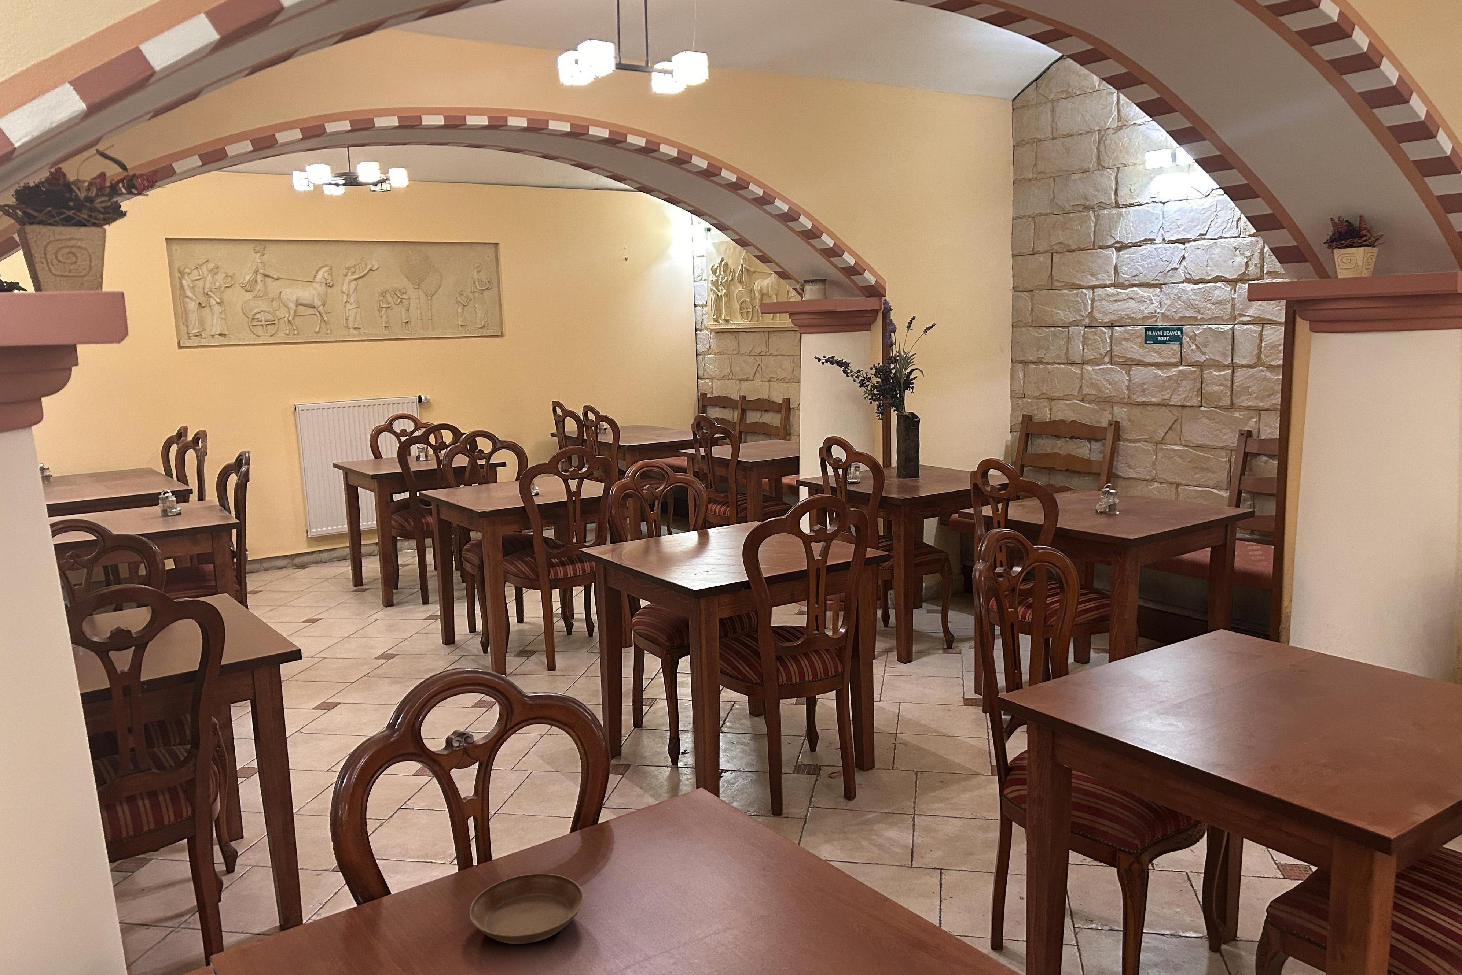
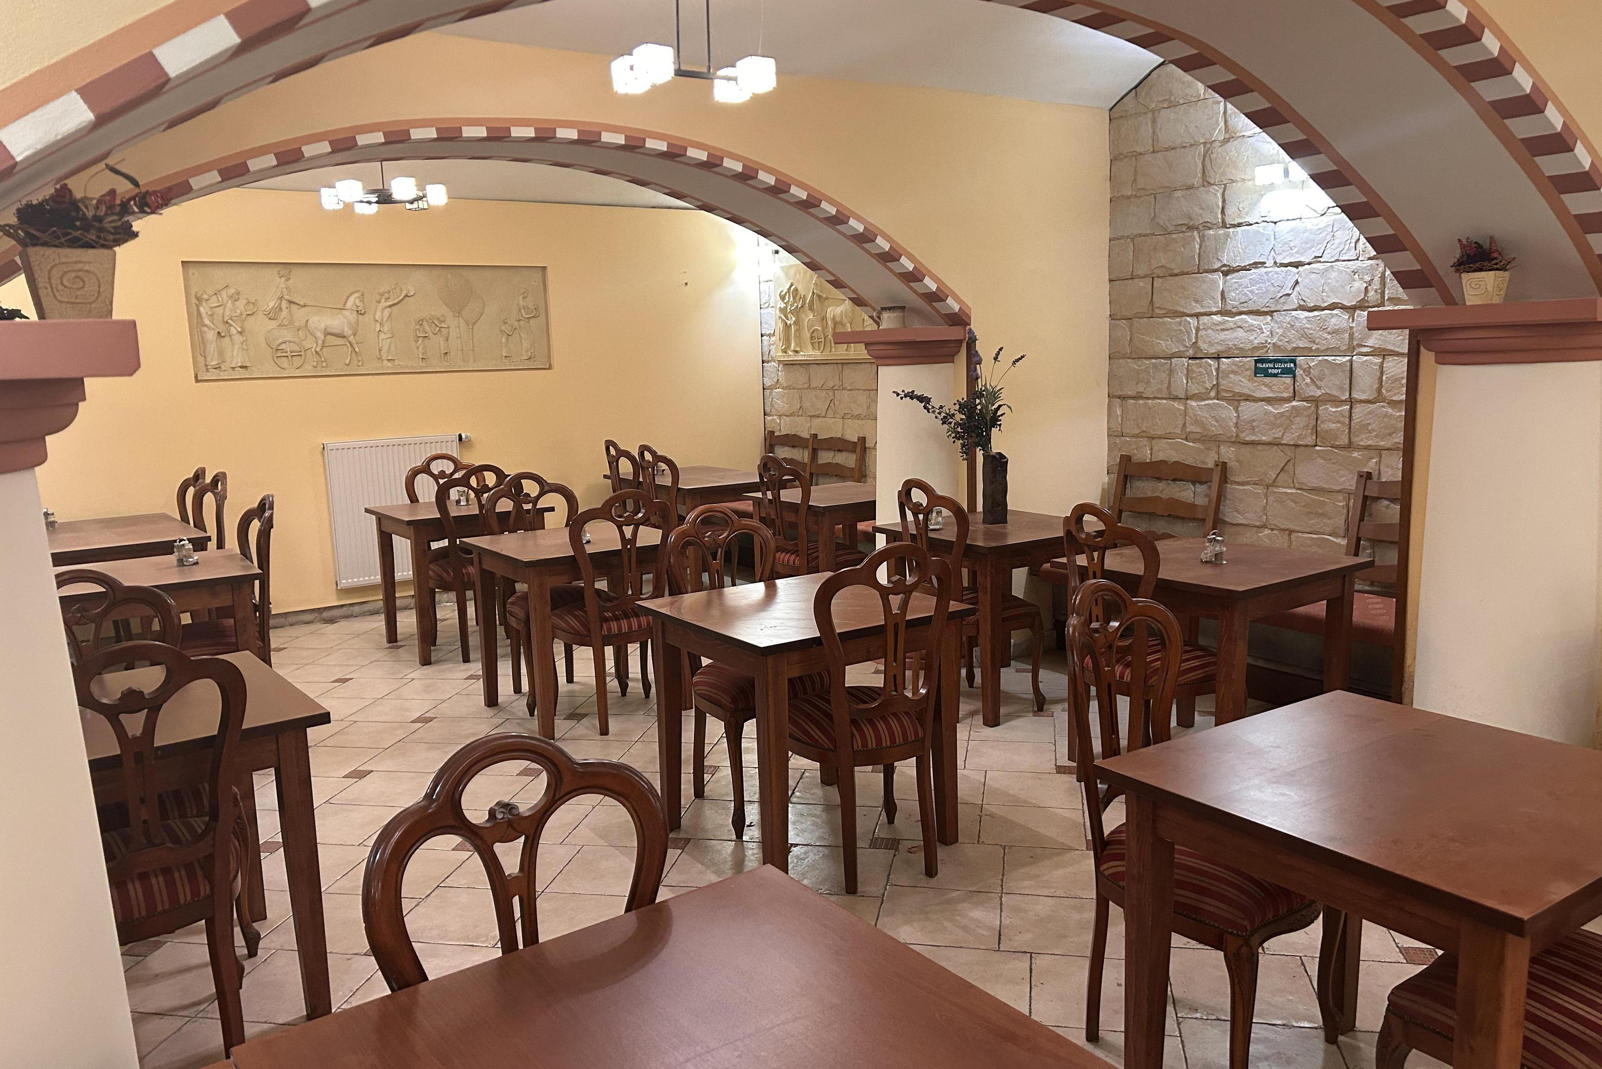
- saucer (528, 911)
